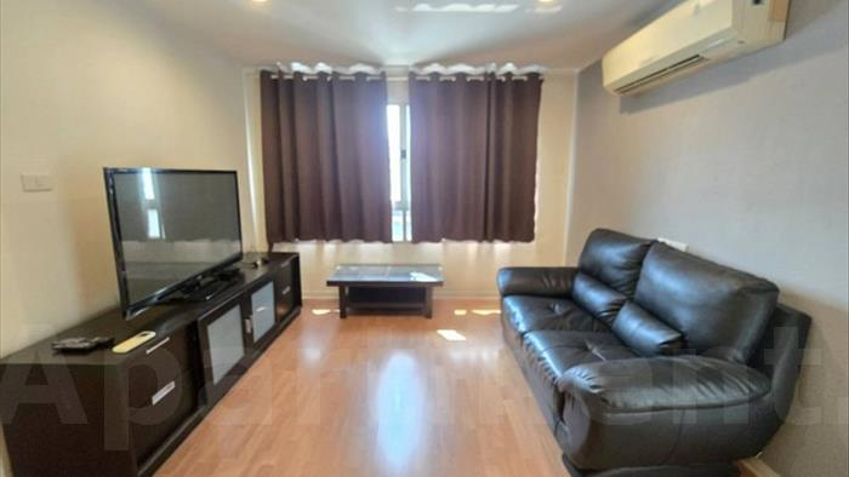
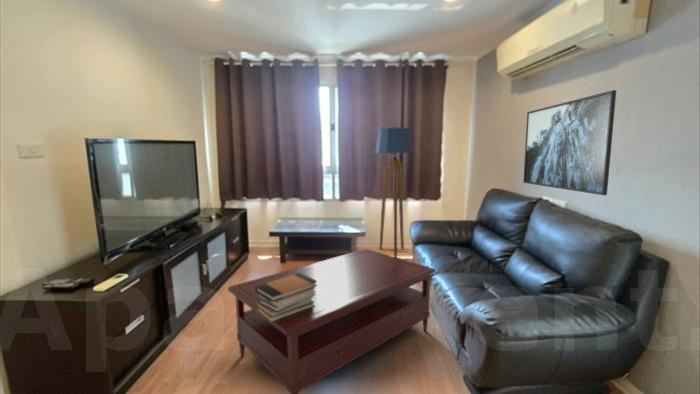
+ coffee table (339, 310)
+ floor lamp (394, 192)
+ book stack (287, 295)
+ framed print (559, 146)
